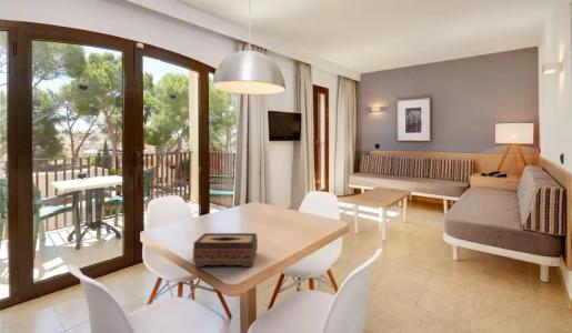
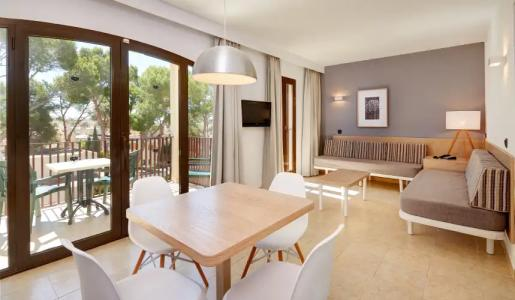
- tissue box (227, 249)
